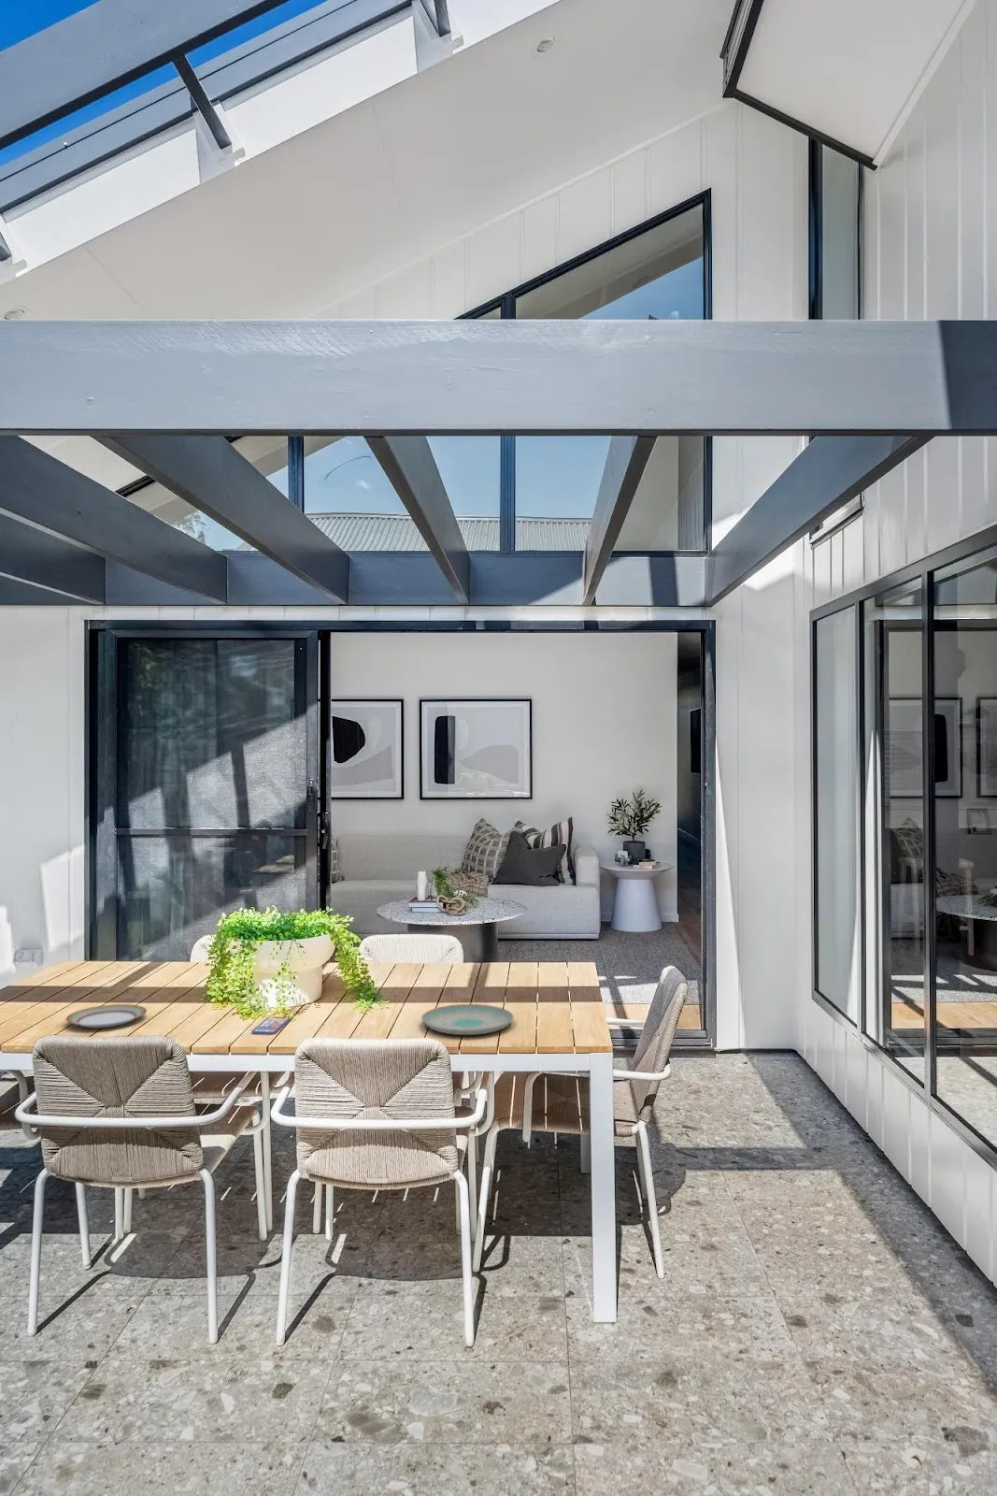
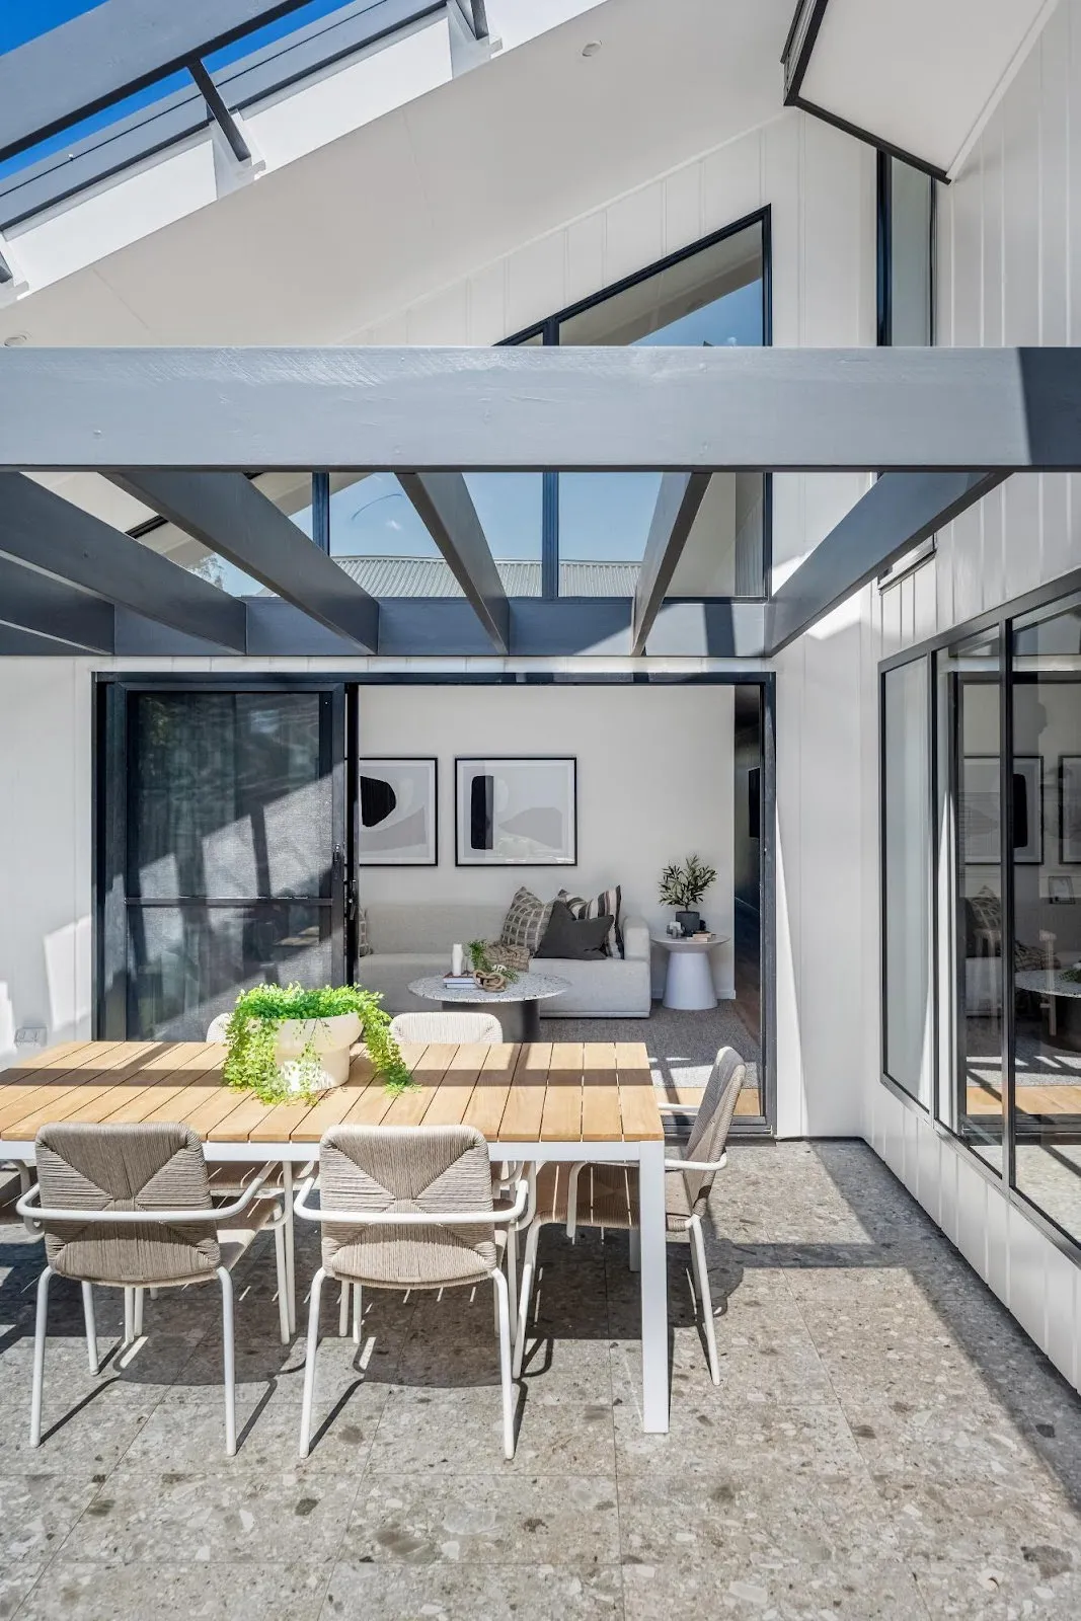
- plate (107, 1017)
- plate (467, 1020)
- smartphone (272, 1025)
